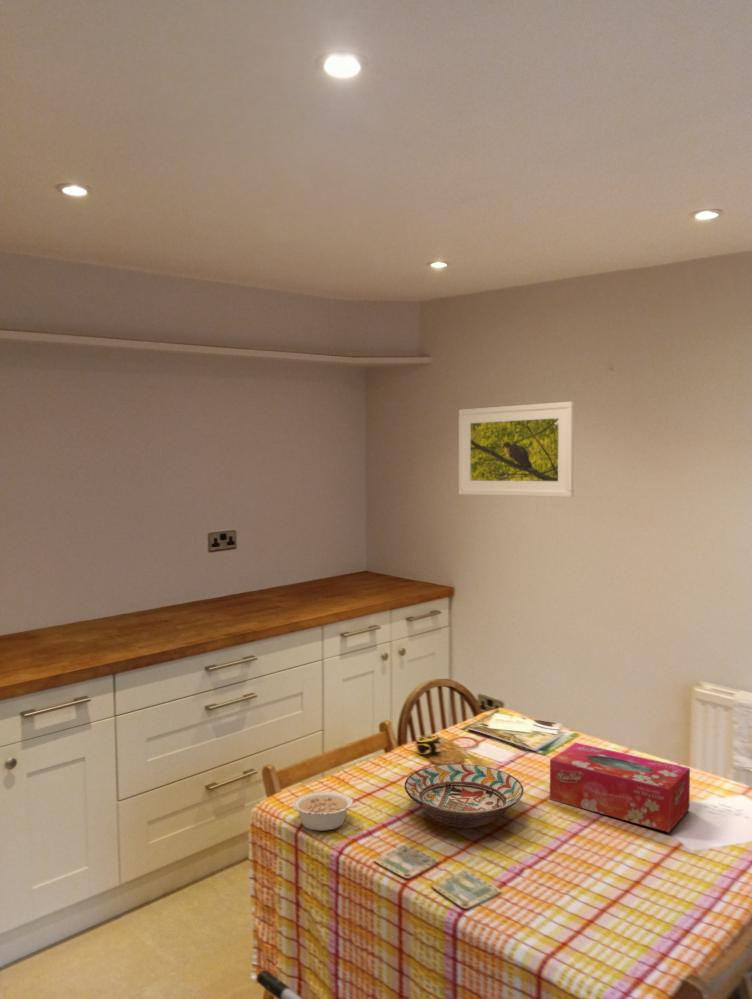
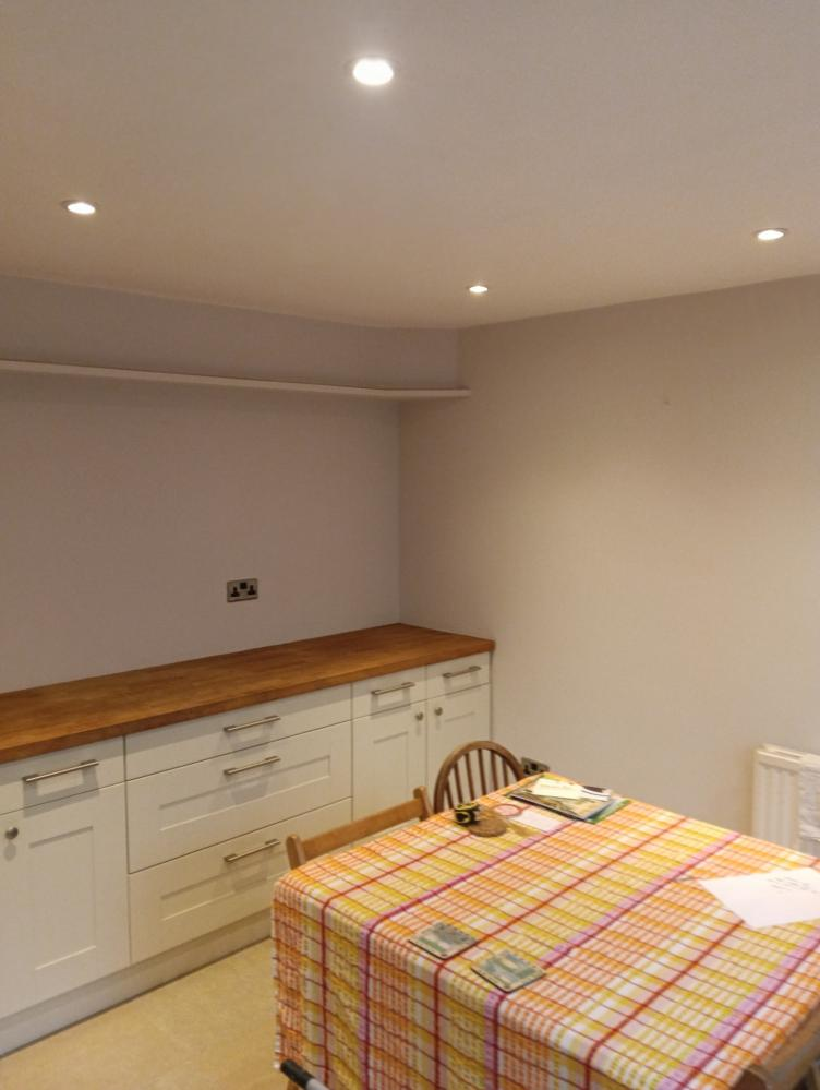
- legume (325, 810)
- tissue box (618, 783)
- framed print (513, 450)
- decorative bowl (463, 800)
